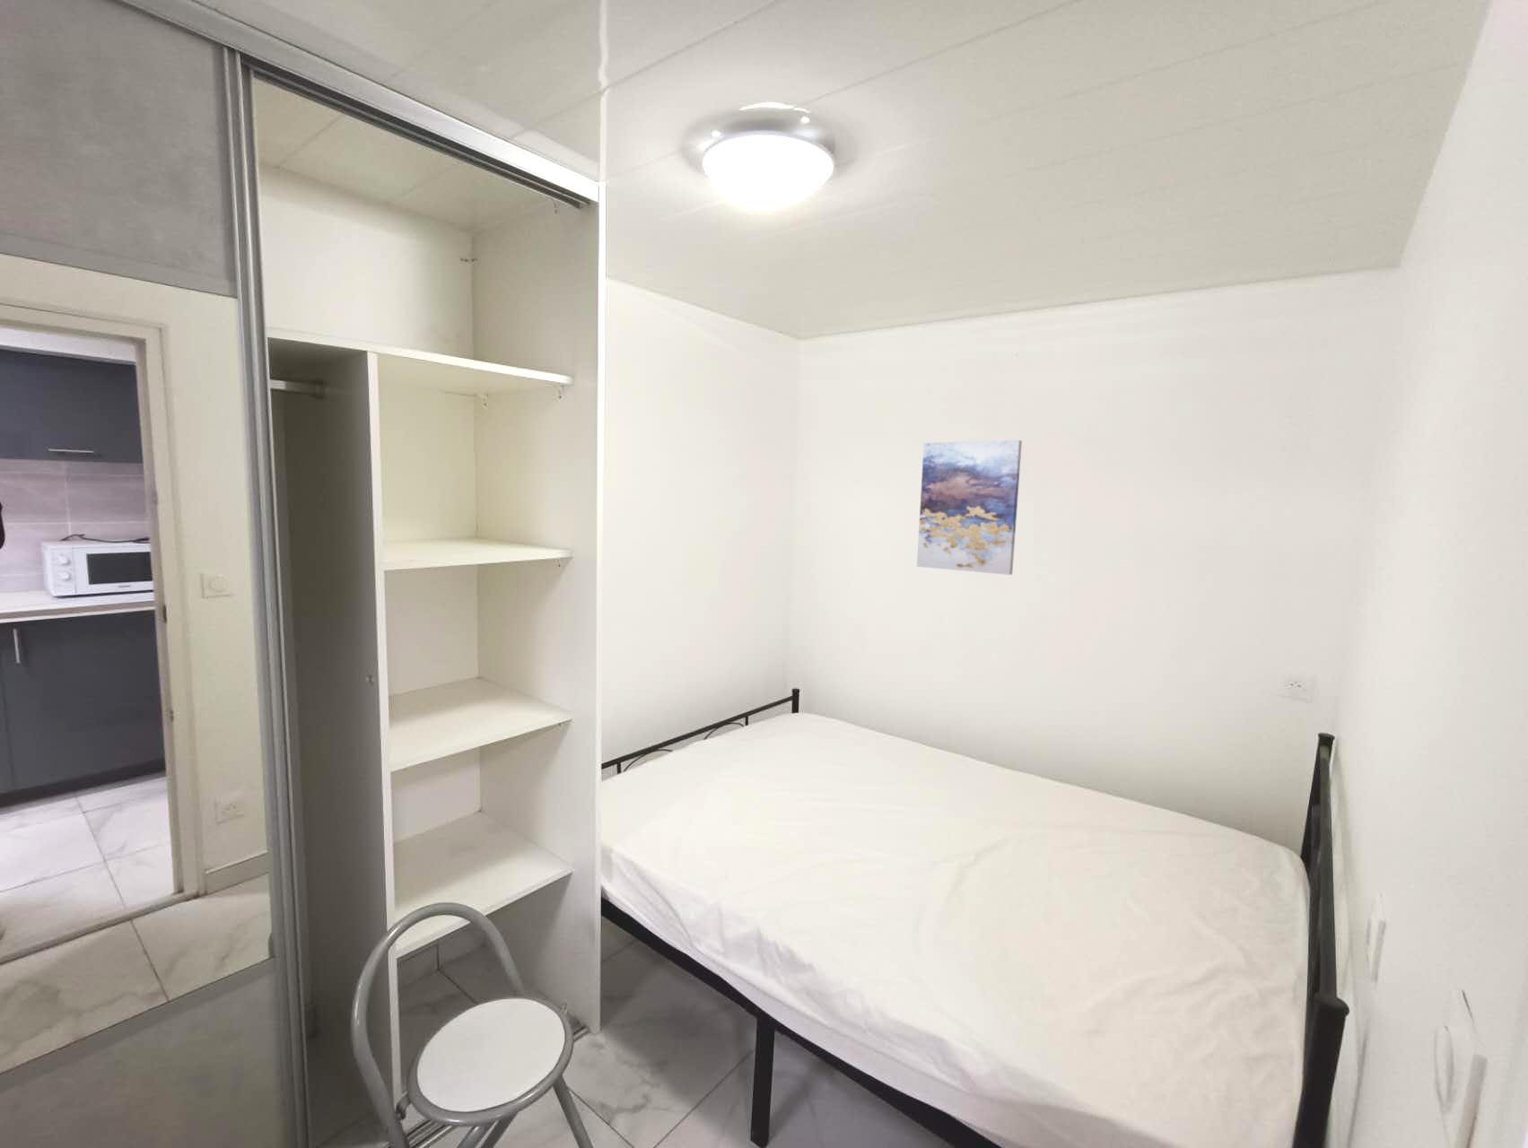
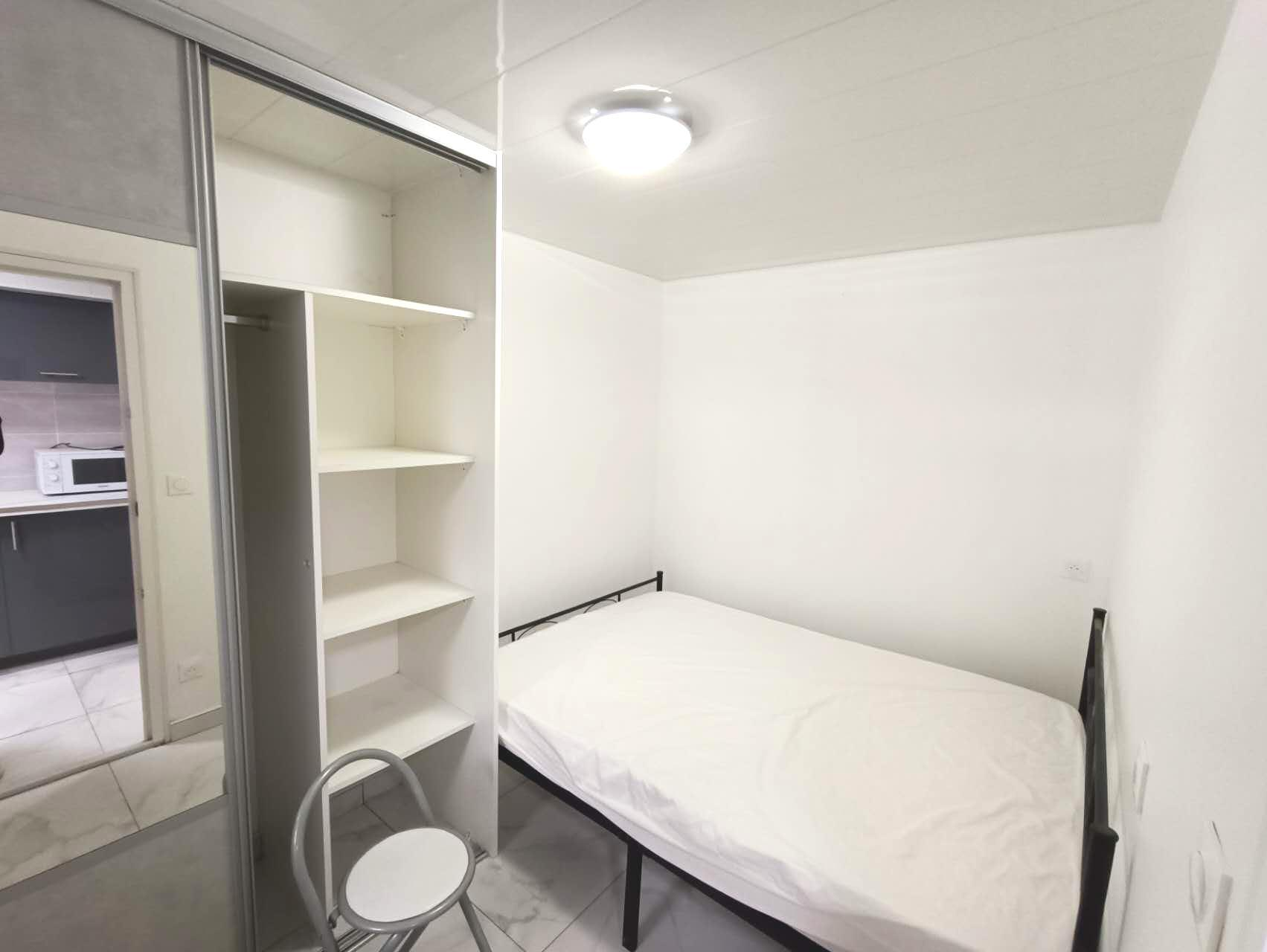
- wall art (966, 505)
